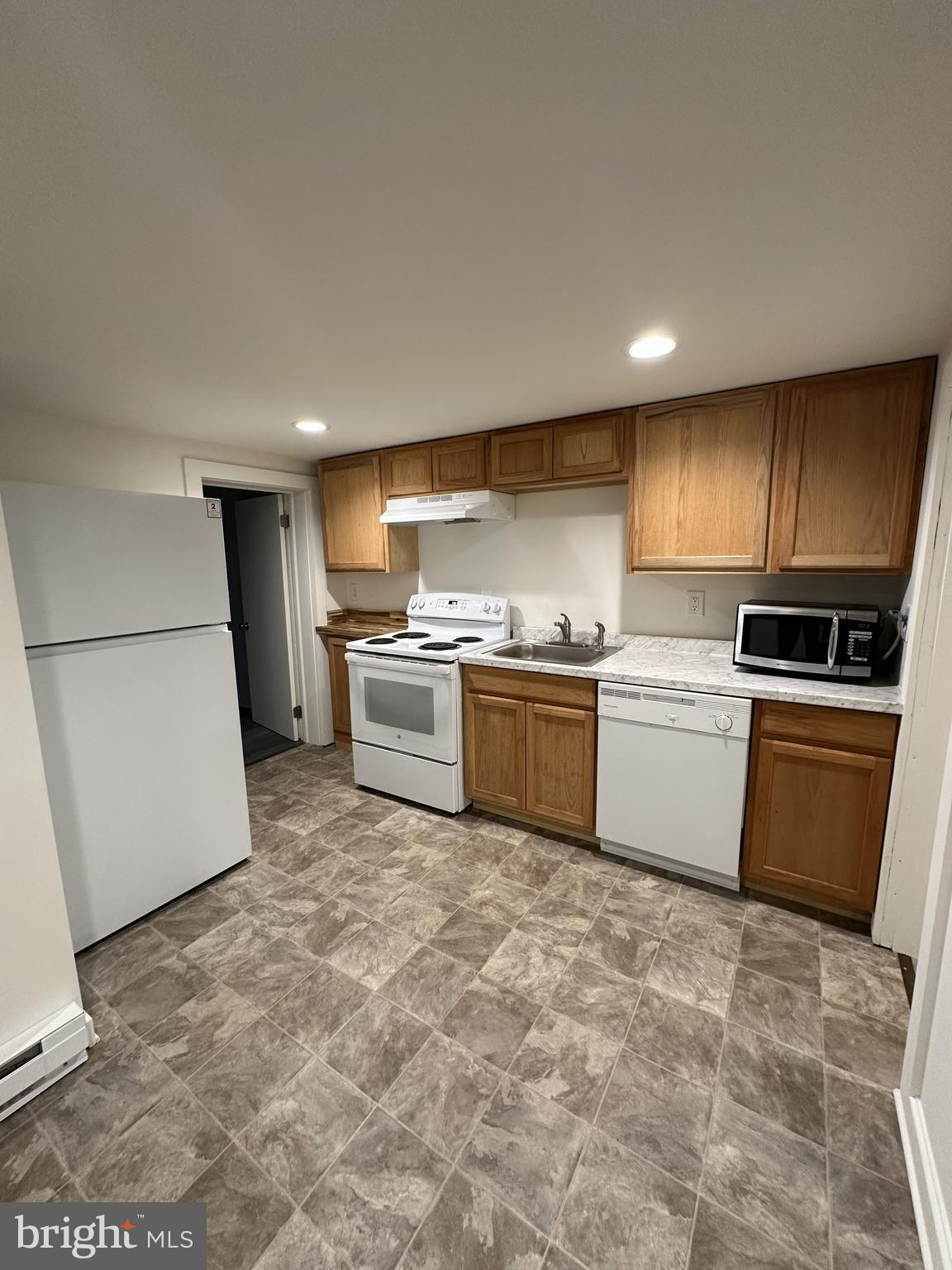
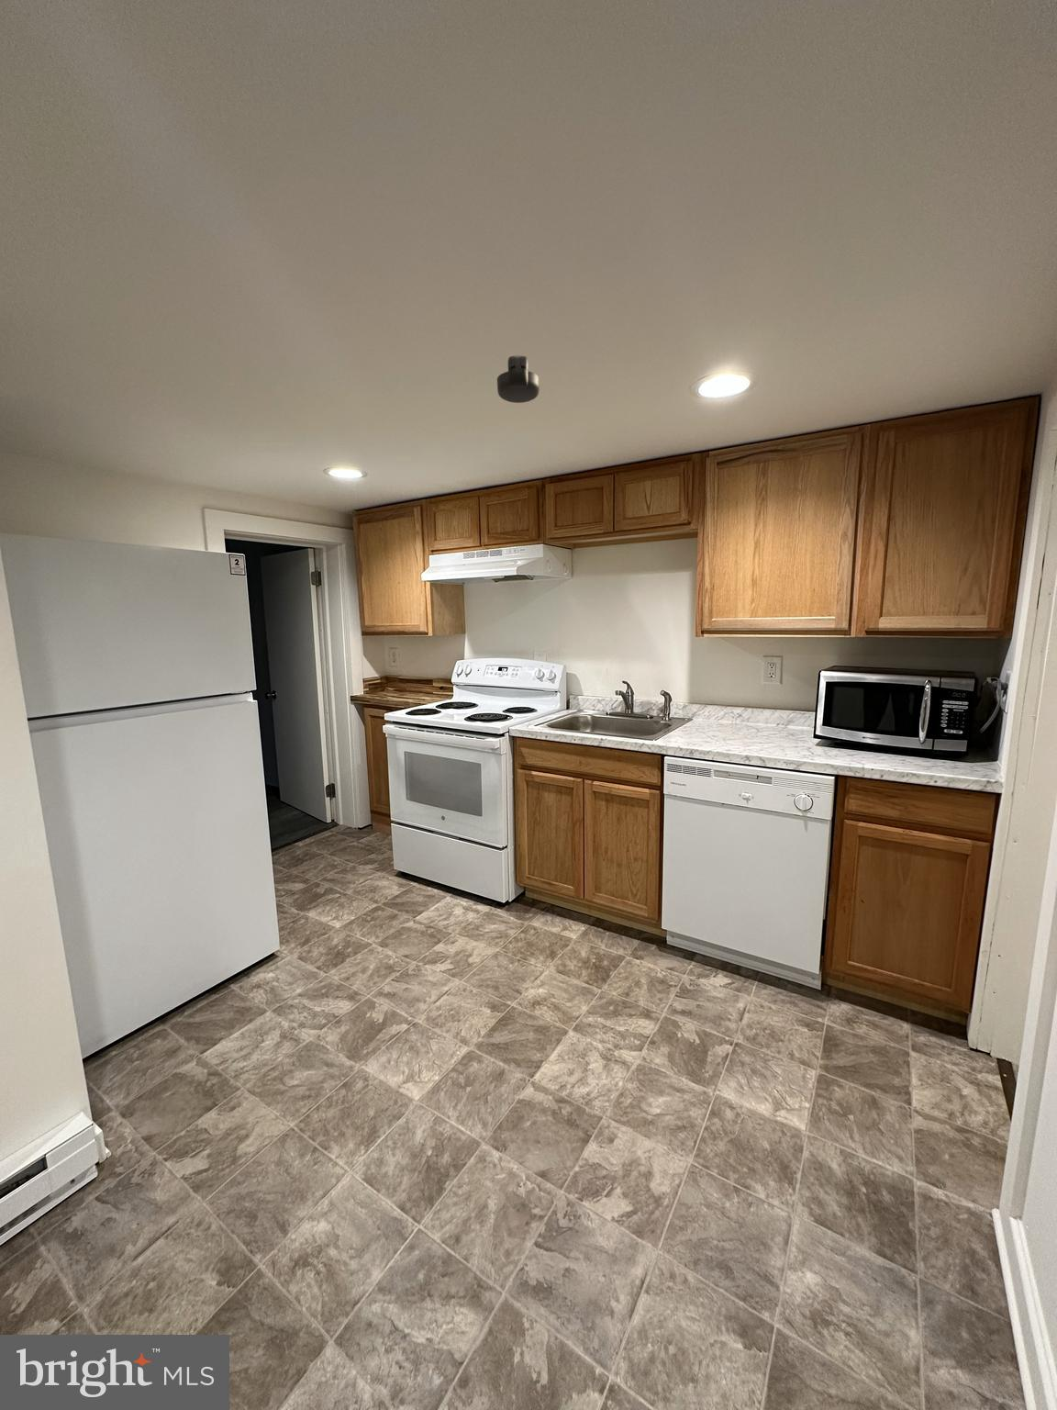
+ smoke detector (517, 379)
